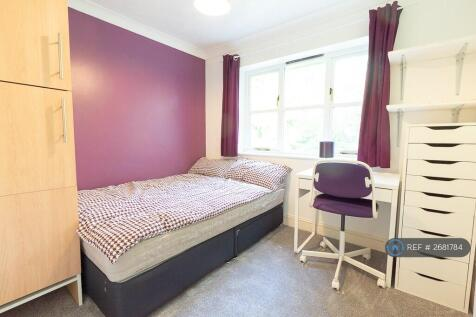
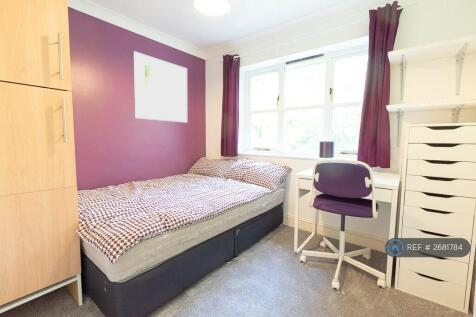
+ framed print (163, 90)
